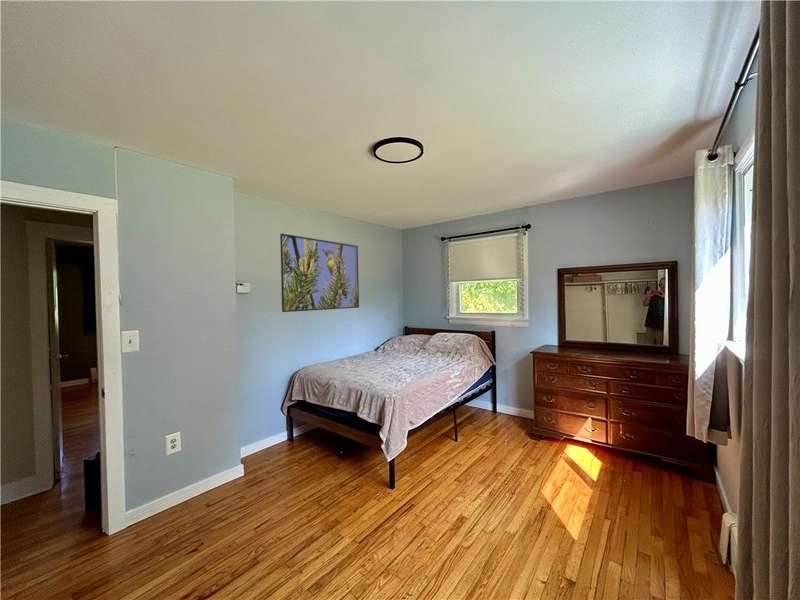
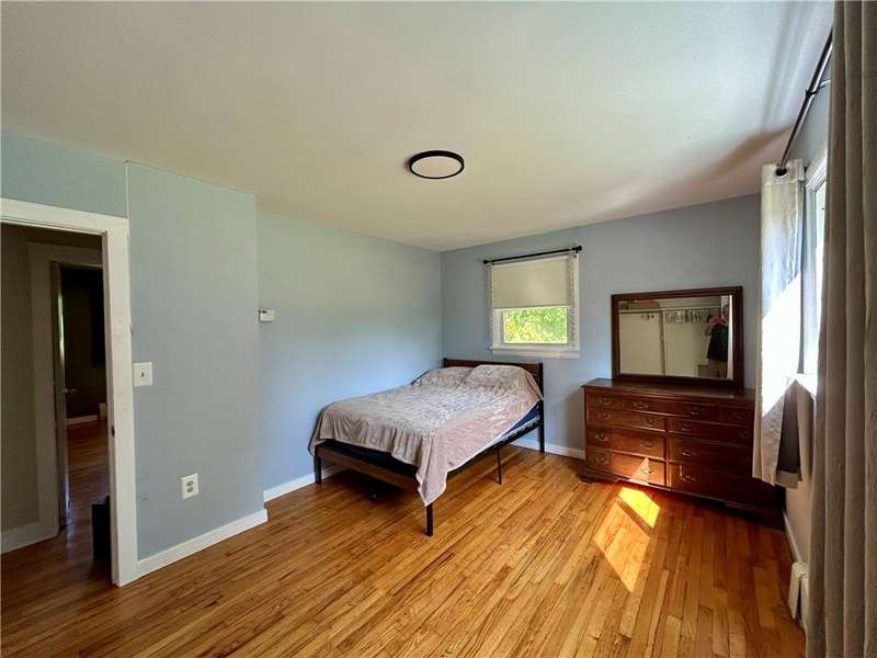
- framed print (324, 275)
